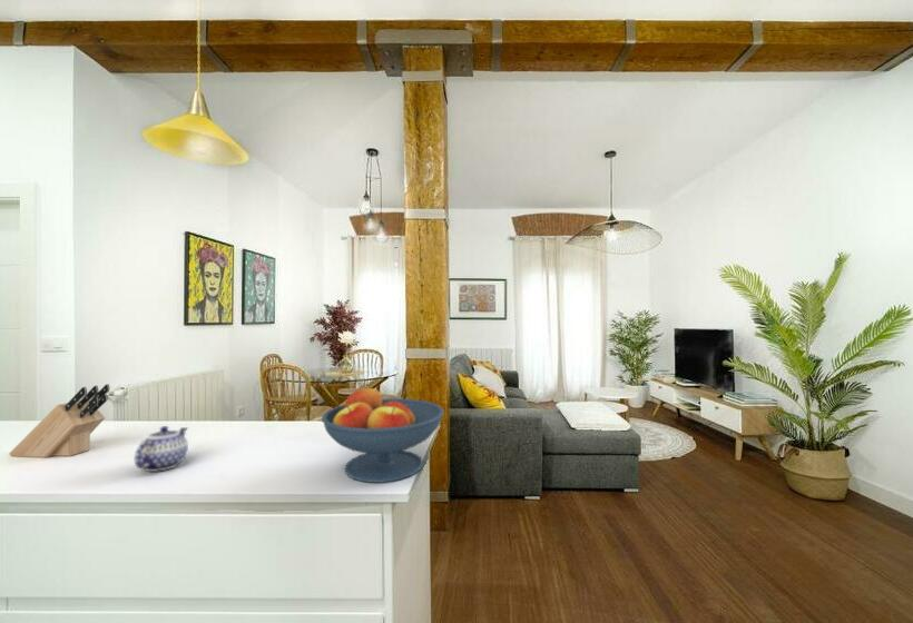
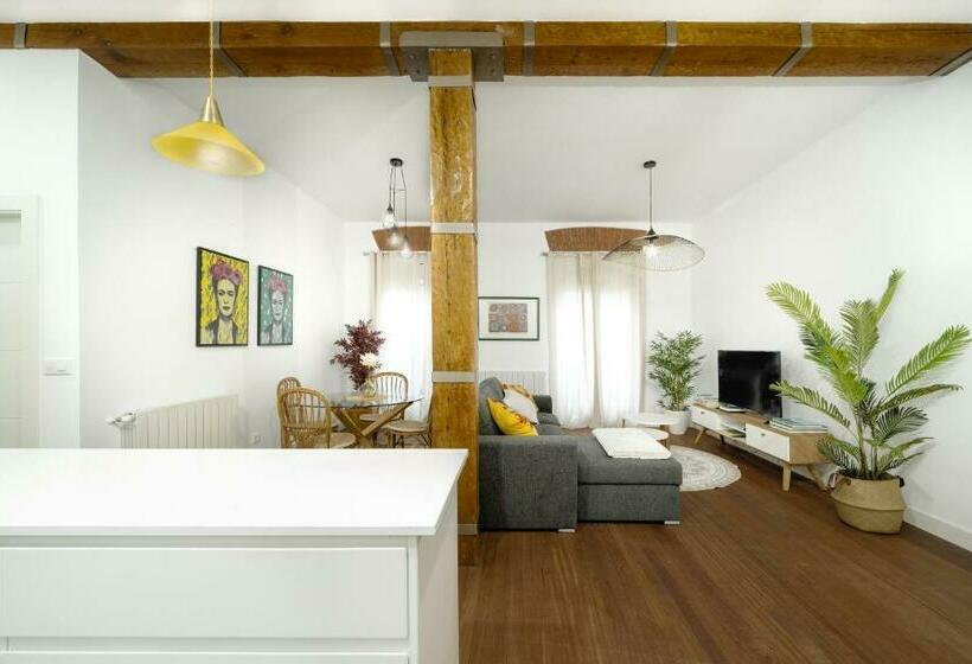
- knife block (63, 418)
- fruit bowl (384, 428)
- teapot (163, 446)
